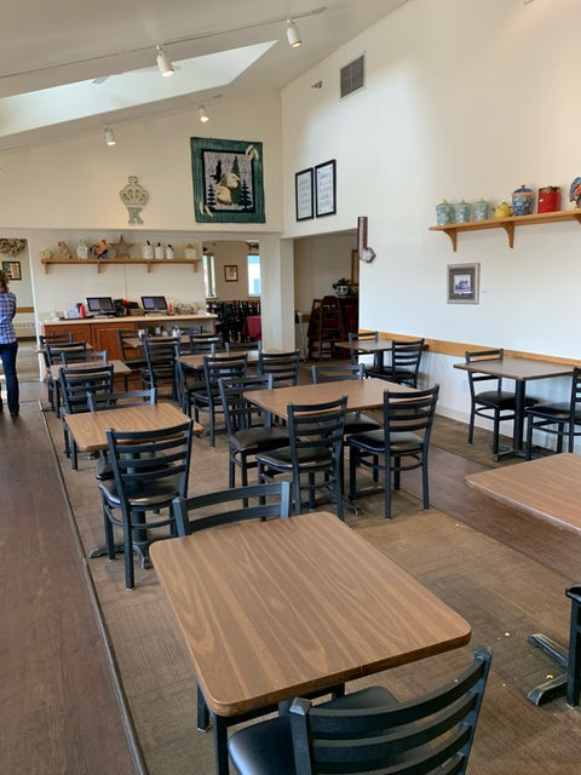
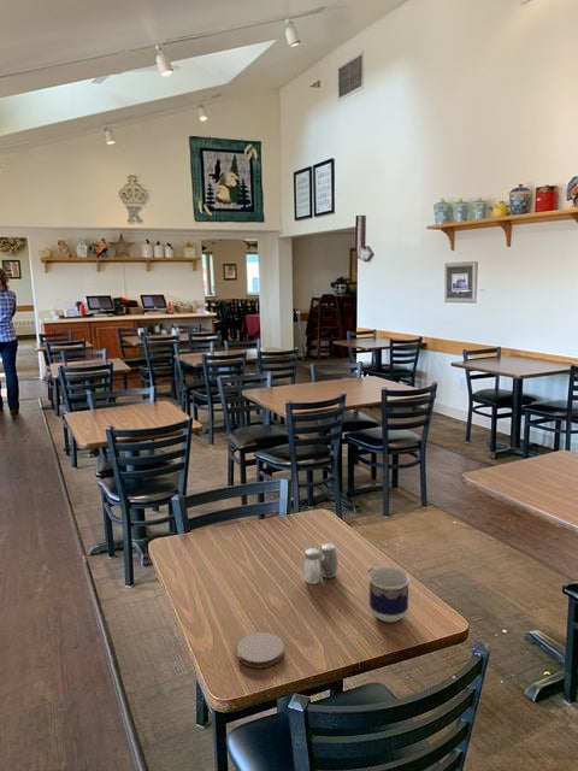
+ salt and pepper shaker (320, 563)
+ coaster (260, 649)
+ cup (384, 593)
